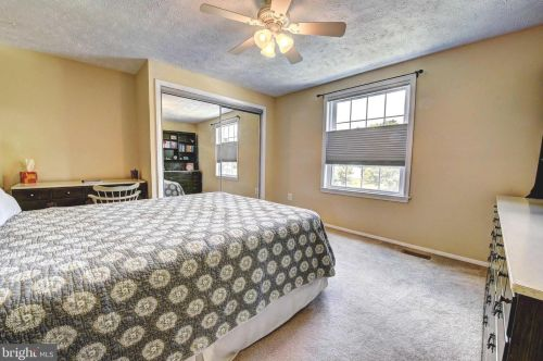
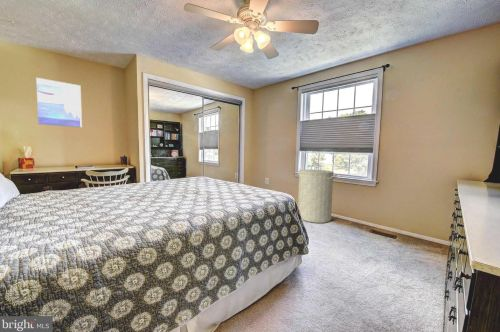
+ wall art (60, 104)
+ laundry hamper (315, 190)
